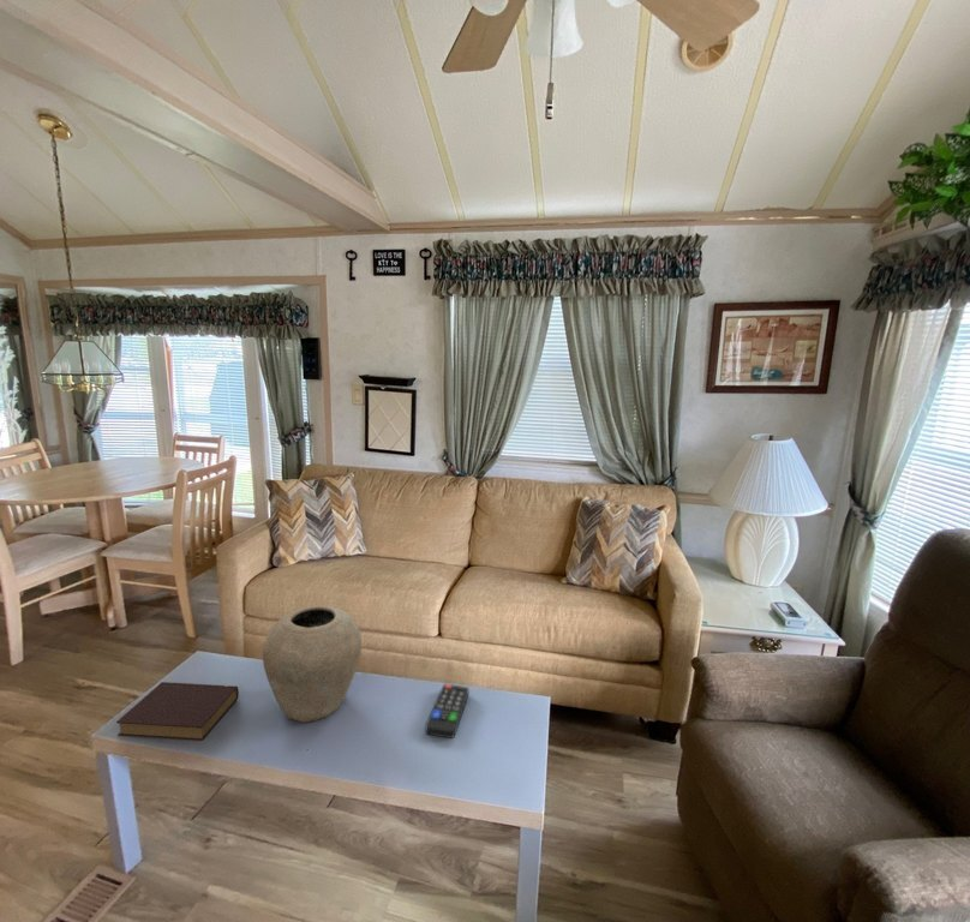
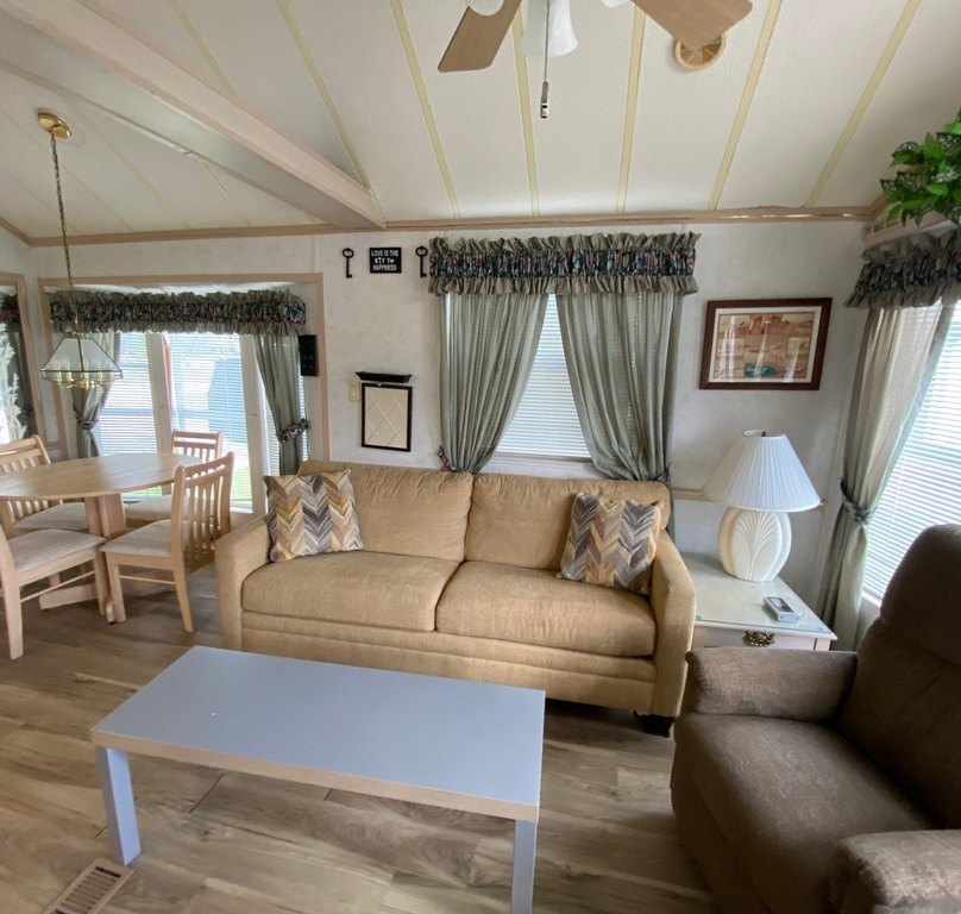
- remote control (448, 708)
- vase (313, 660)
- book (181, 708)
